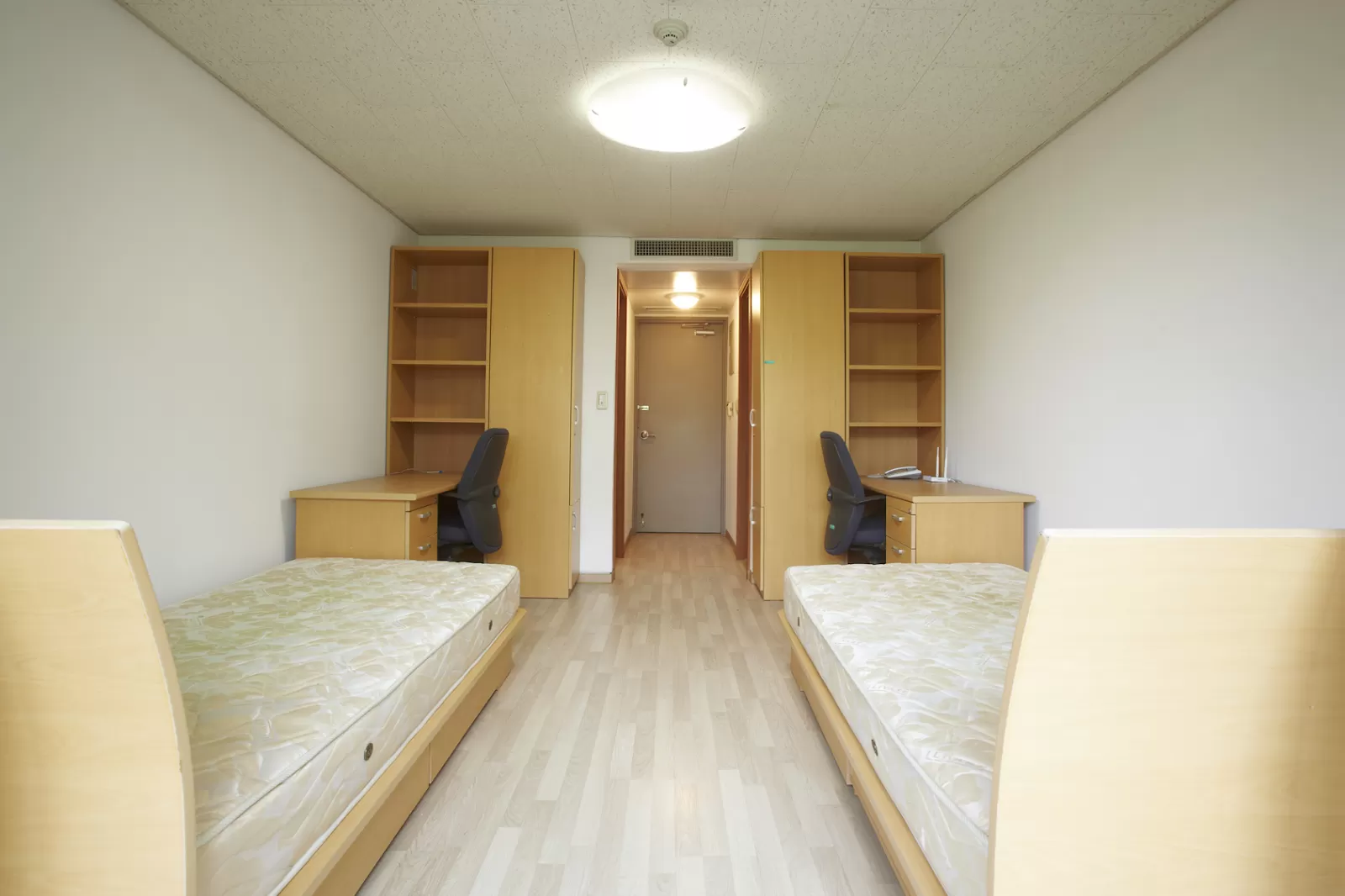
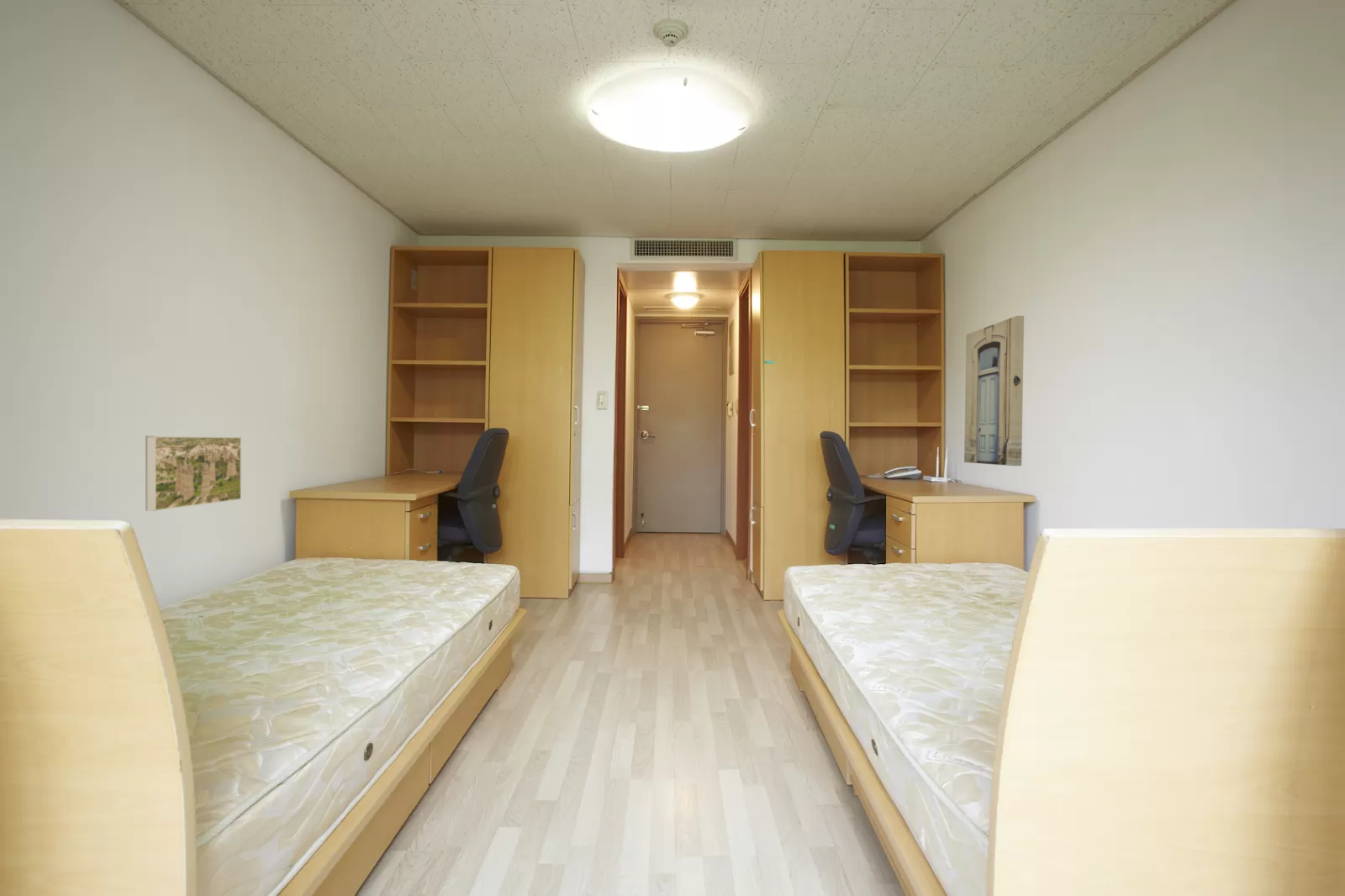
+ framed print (198, 470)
+ wall art (991, 395)
